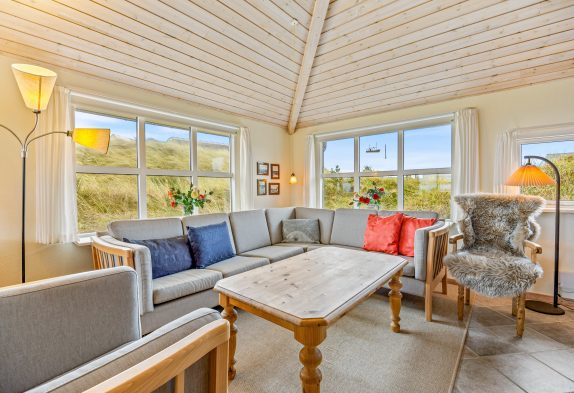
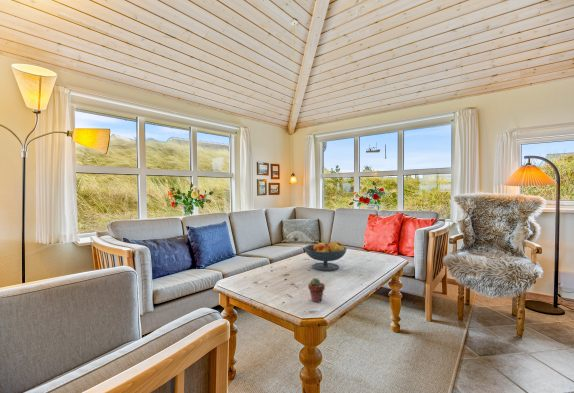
+ potted succulent (316, 288)
+ fruit bowl (325, 254)
